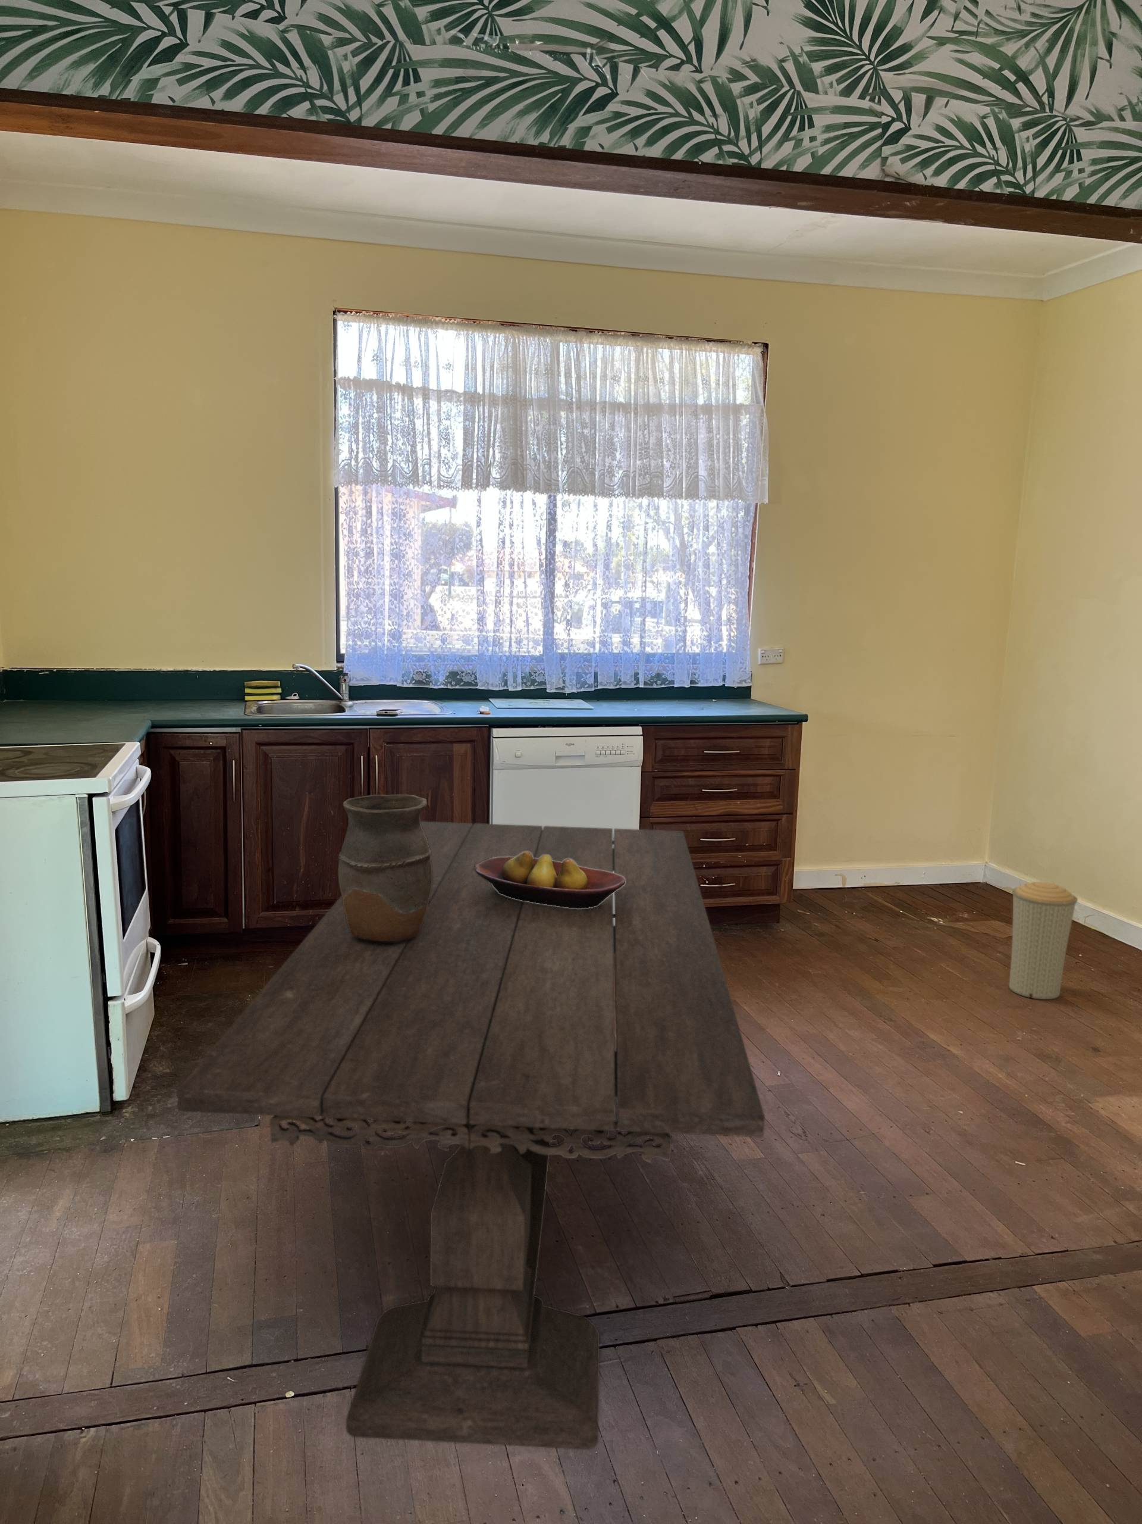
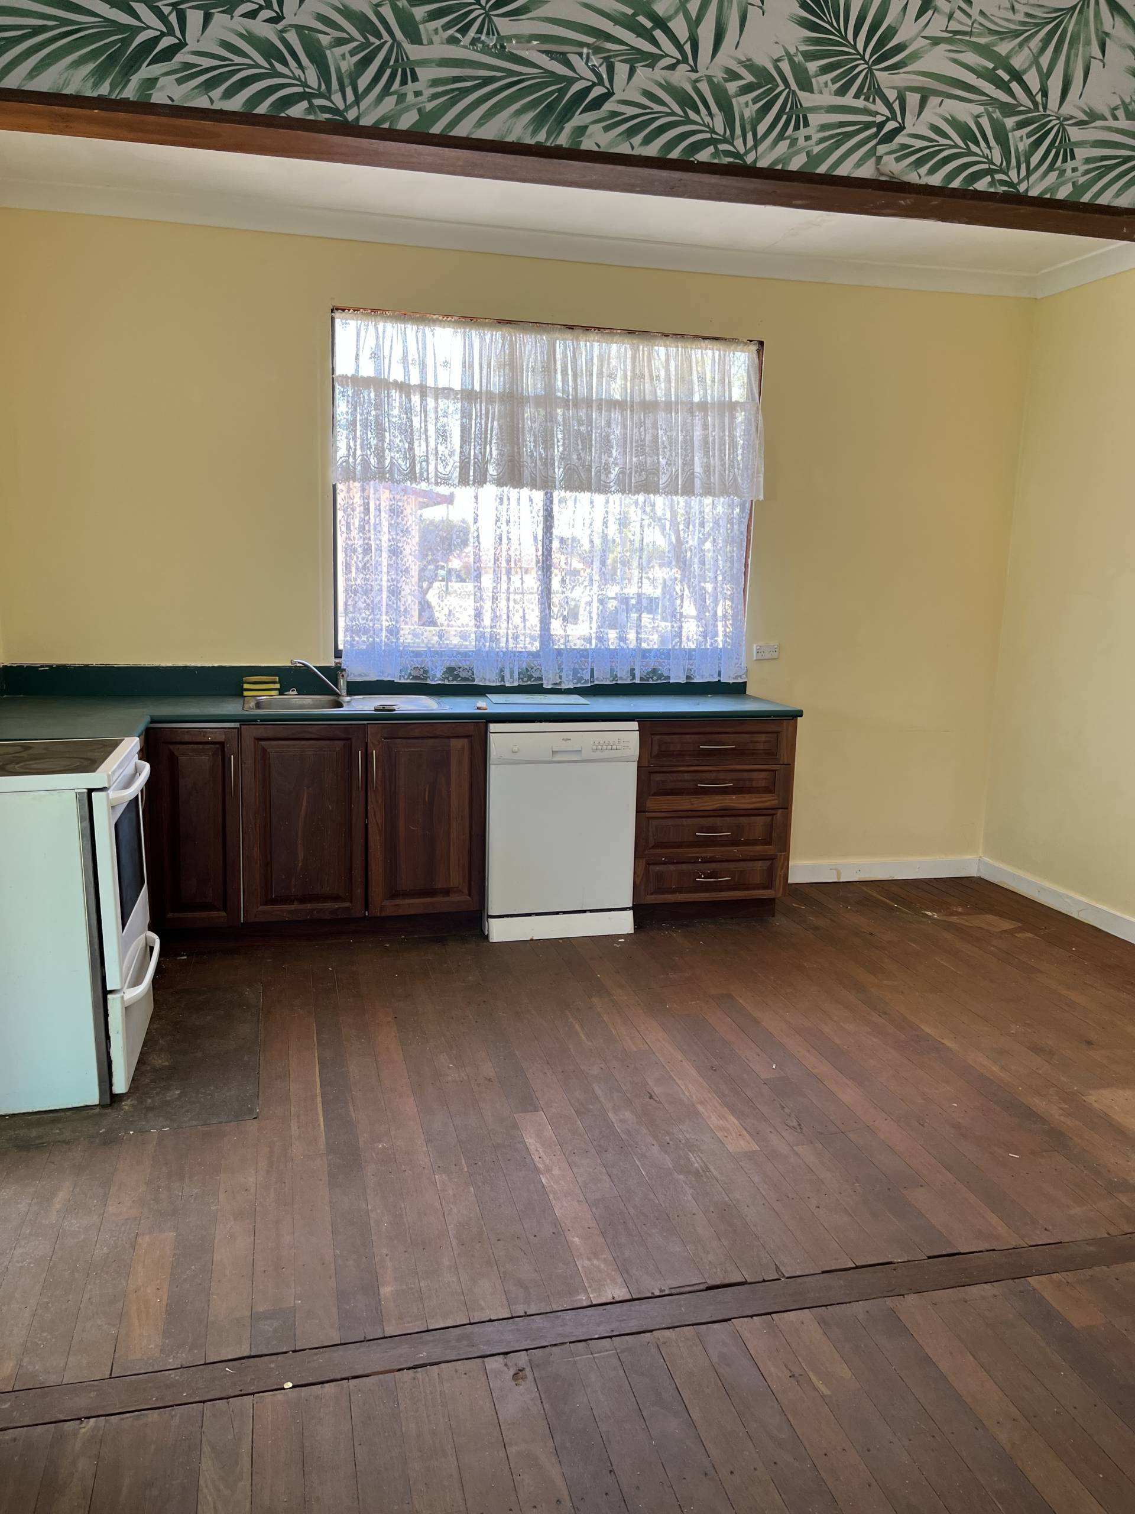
- vase (385, 868)
- trash can (1040, 937)
- dining table (516, 1049)
- fruit bowl (548, 875)
